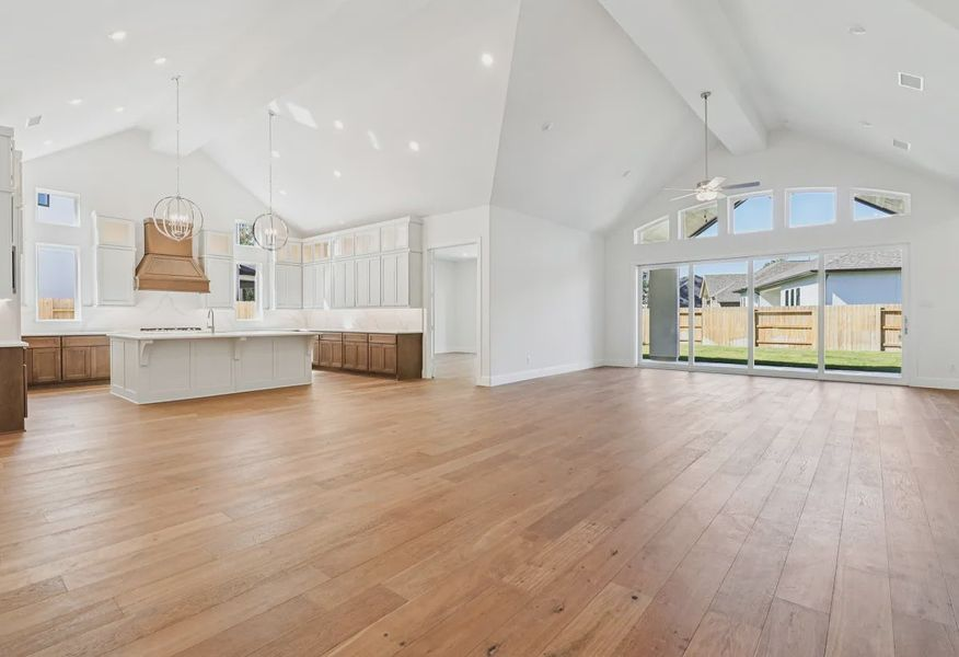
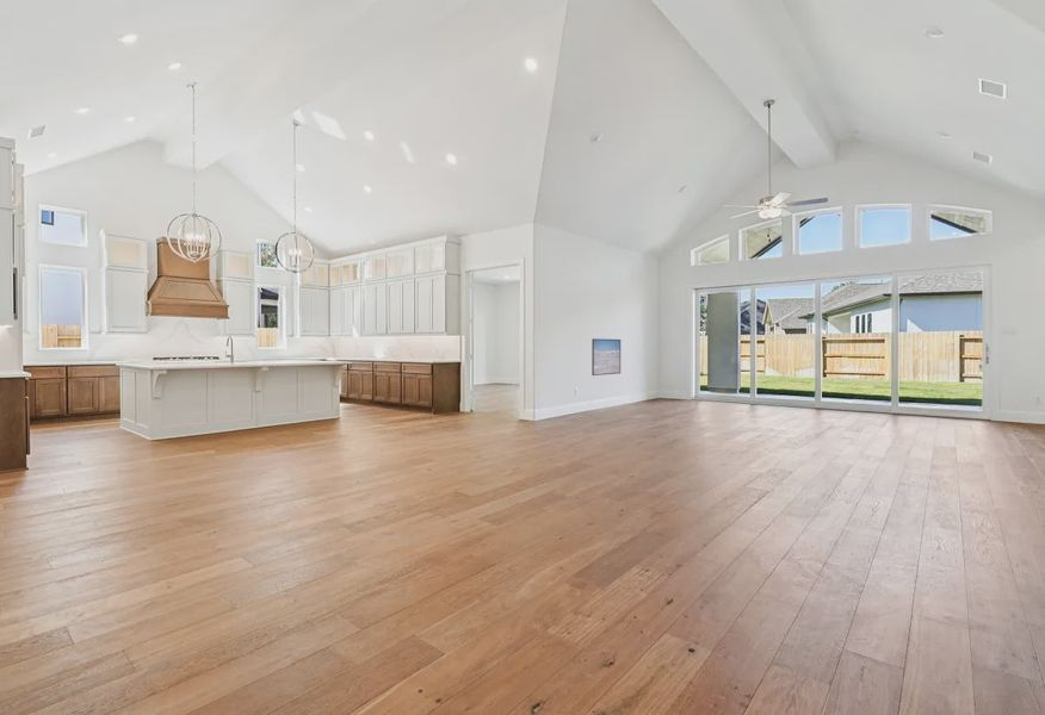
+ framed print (606, 356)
